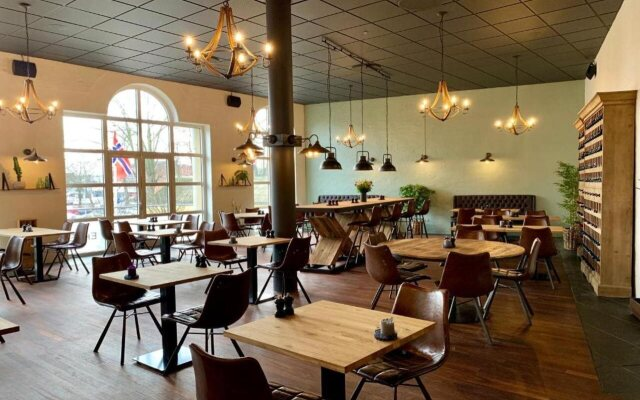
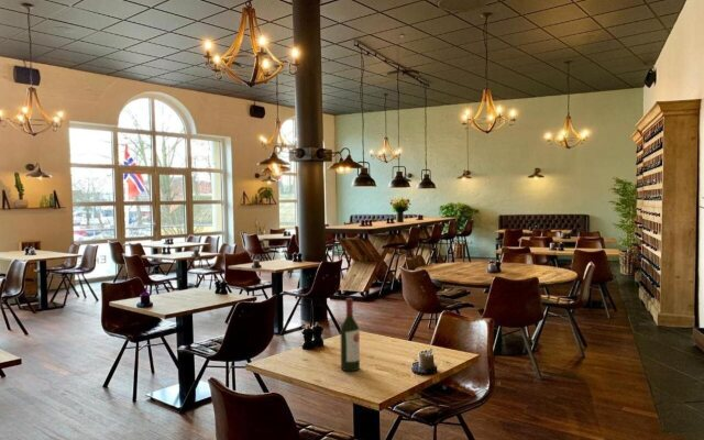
+ wine bottle (350, 333)
